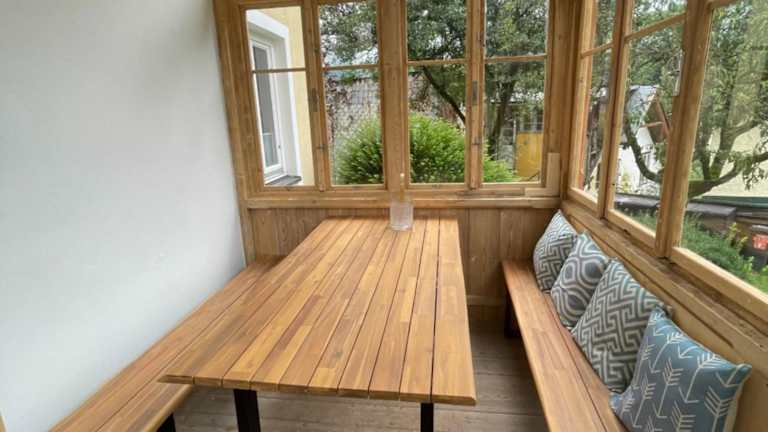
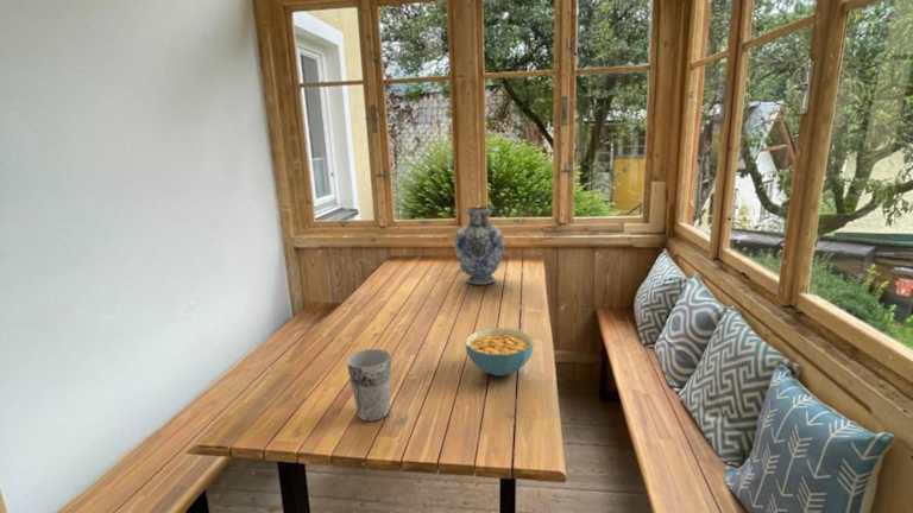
+ vase (479, 245)
+ cereal bowl (499, 355)
+ cup (371, 385)
